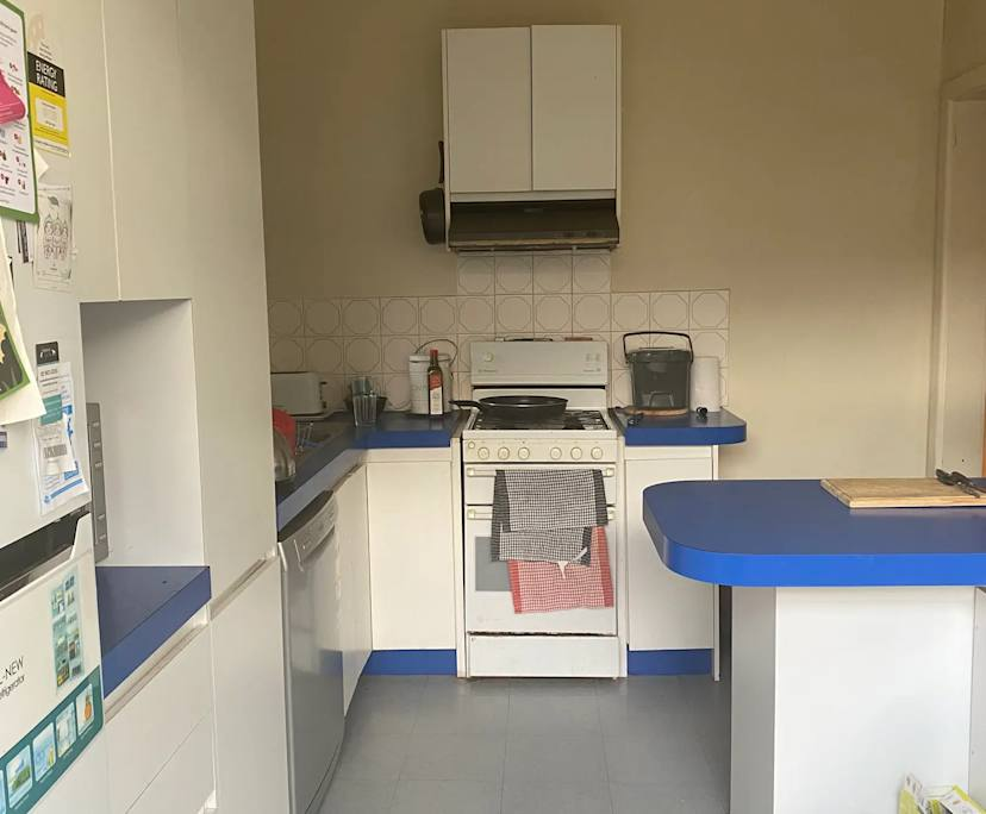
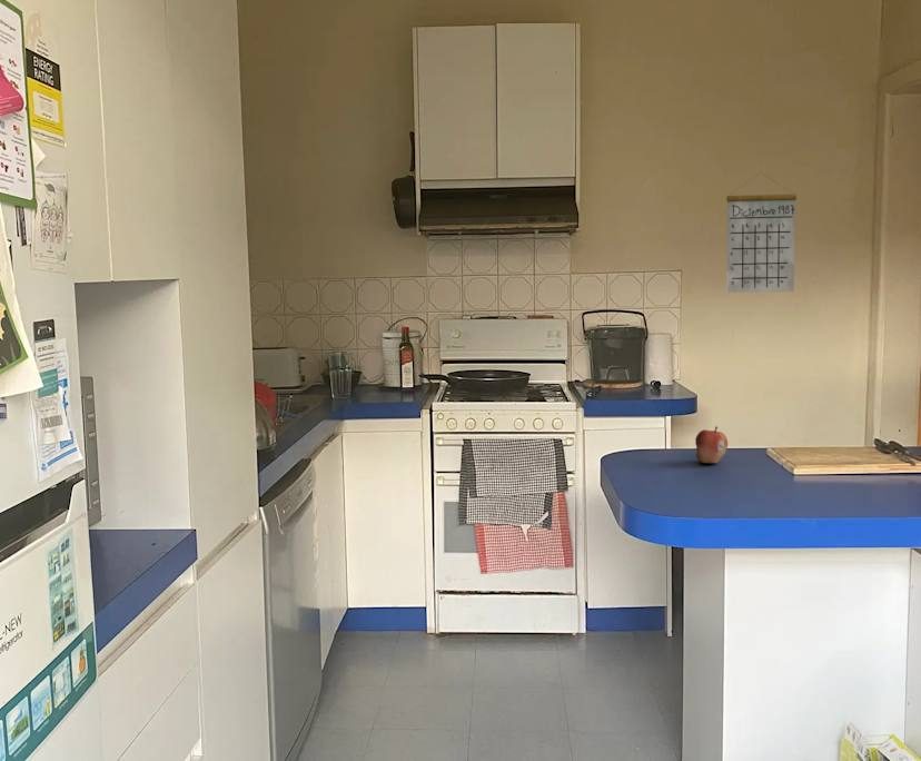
+ fruit (711, 444)
+ calendar (761, 231)
